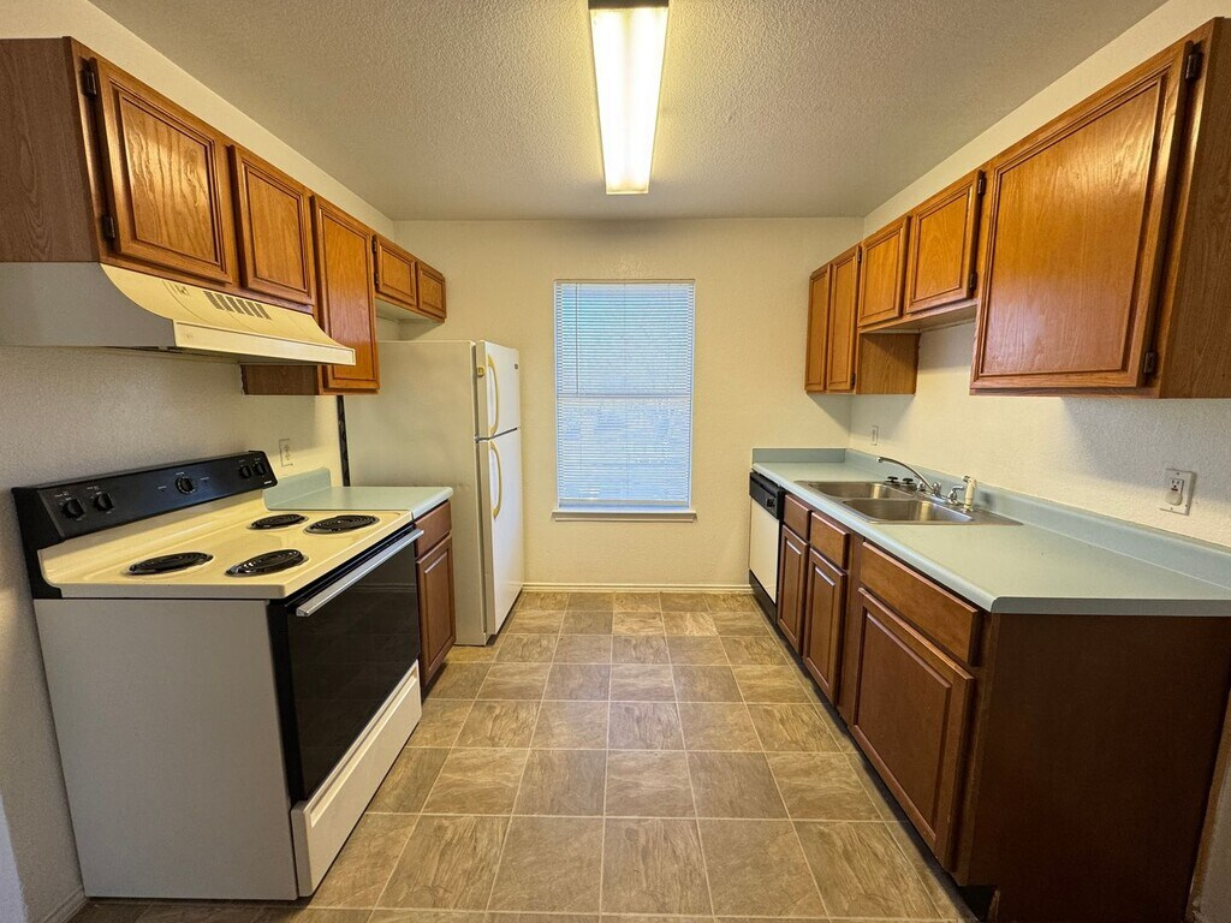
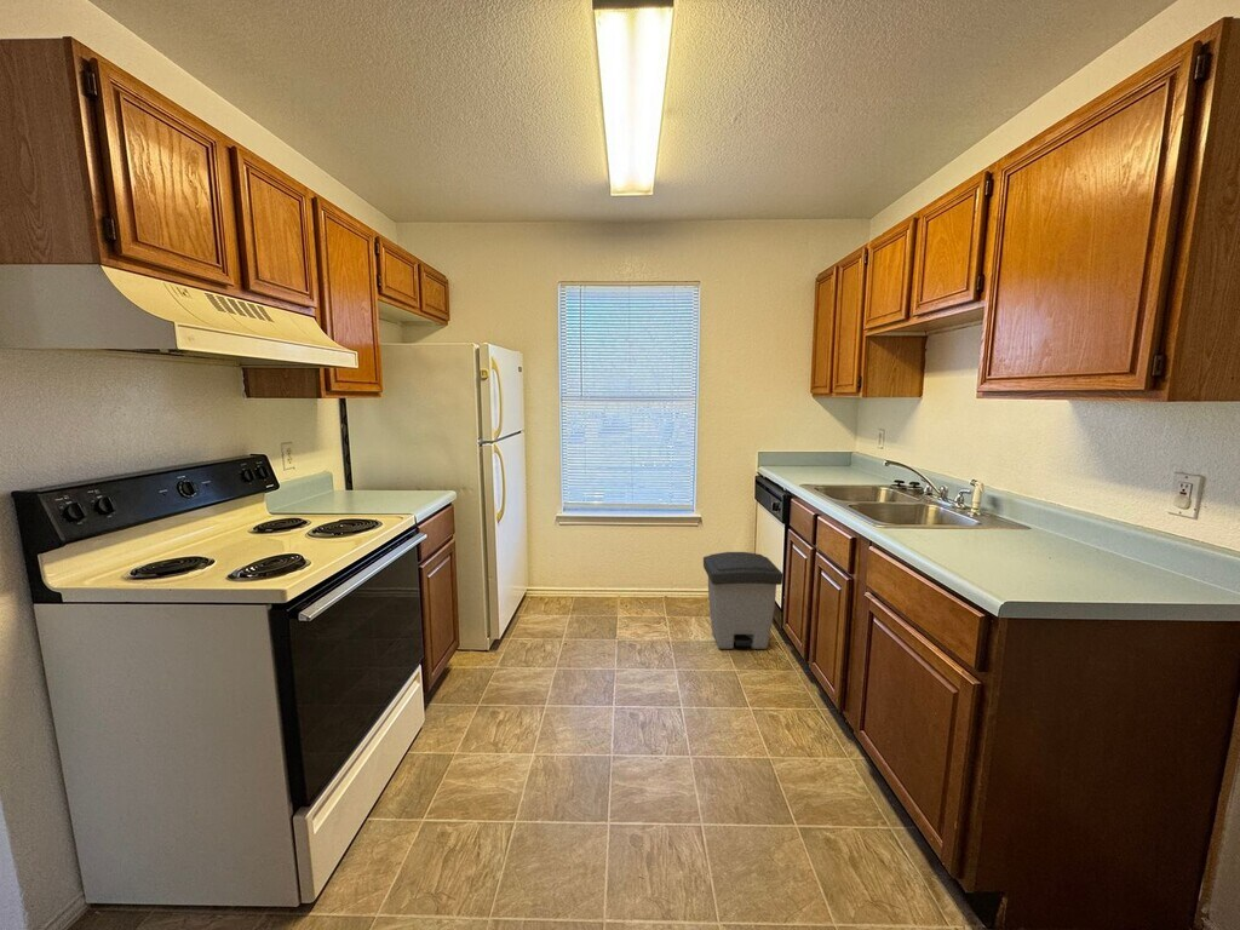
+ trash can (739, 599)
